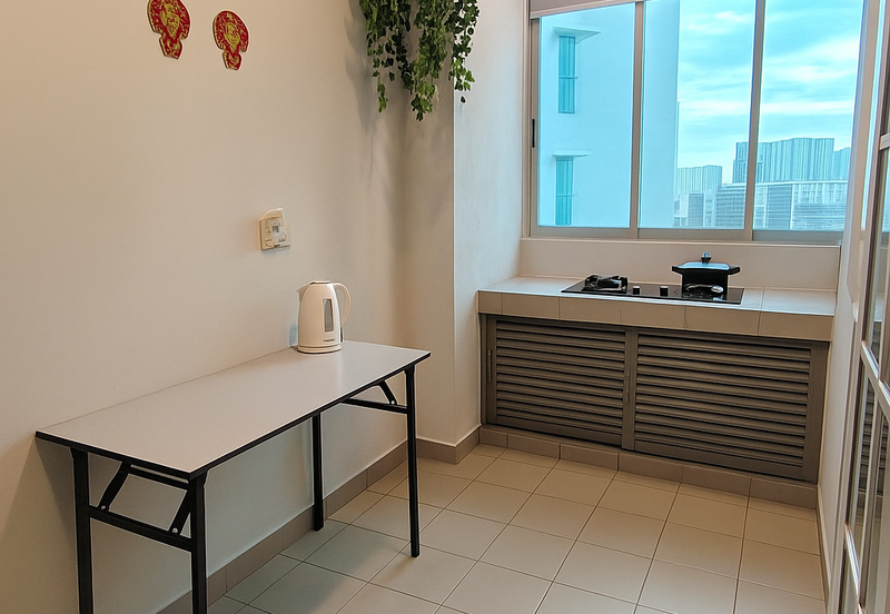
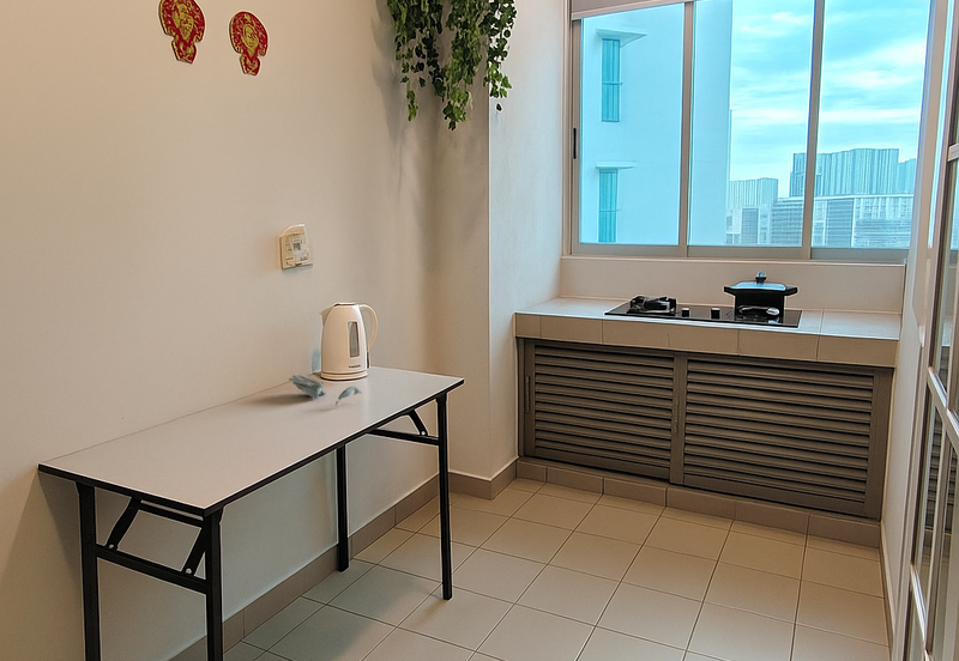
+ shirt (320, 388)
